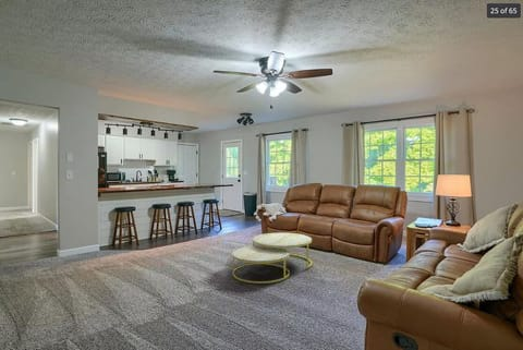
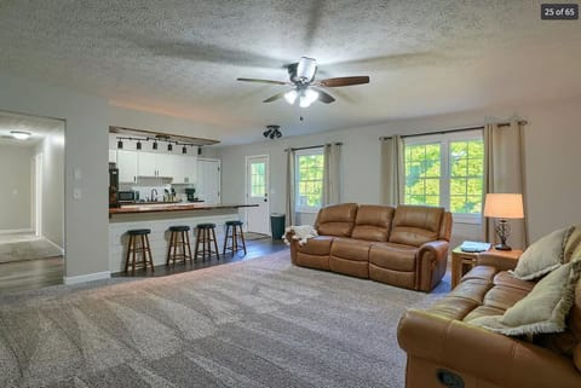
- coffee table (272, 254)
